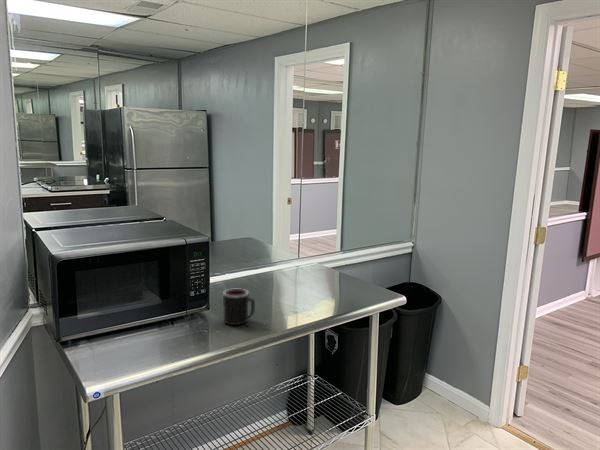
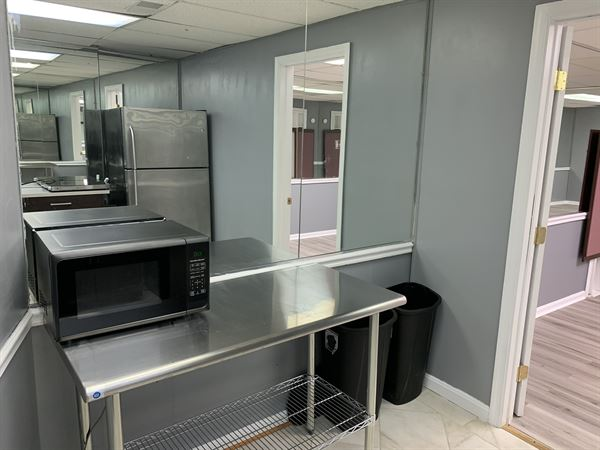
- mug (239, 307)
